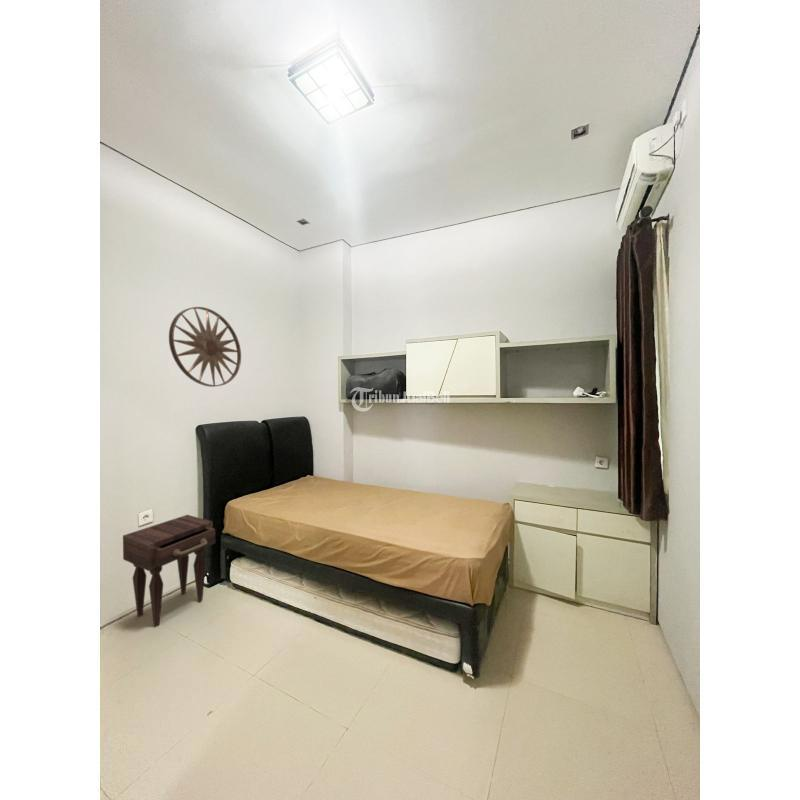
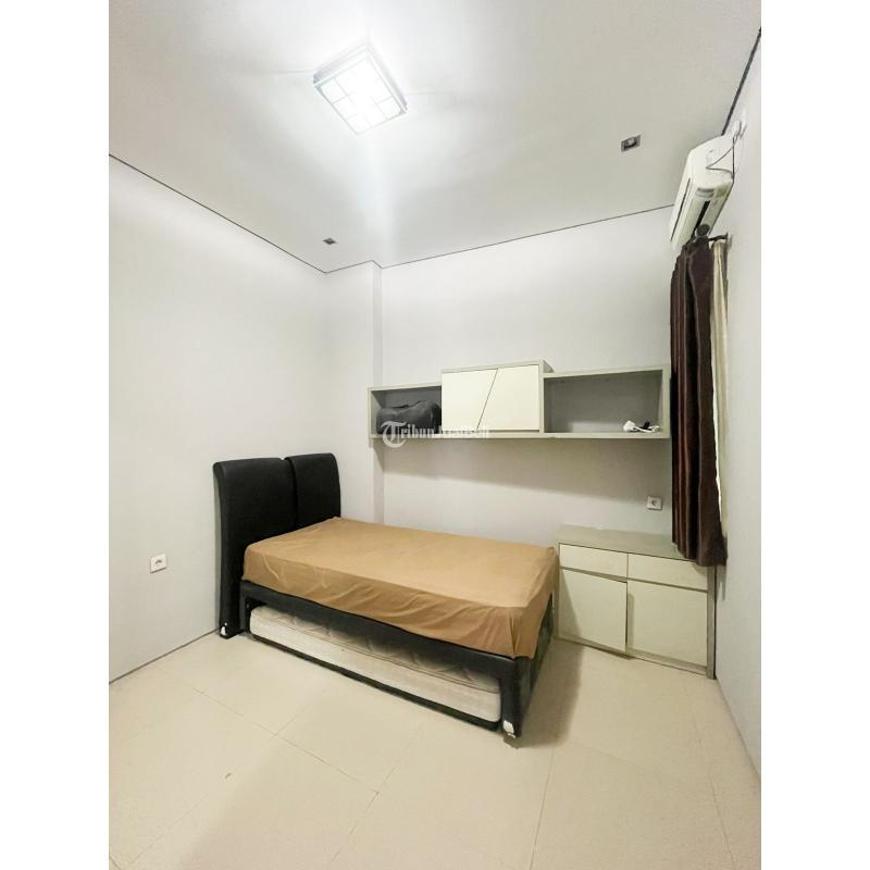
- nightstand (178, 570)
- wall art (209, 347)
